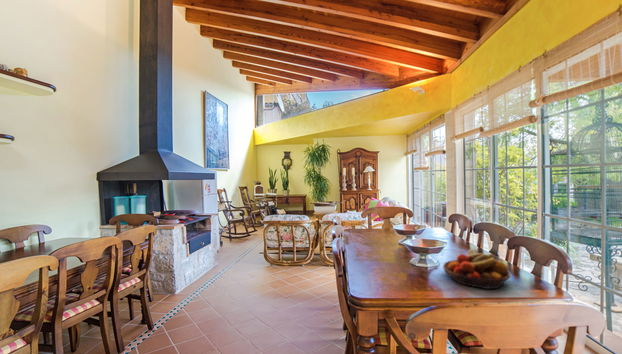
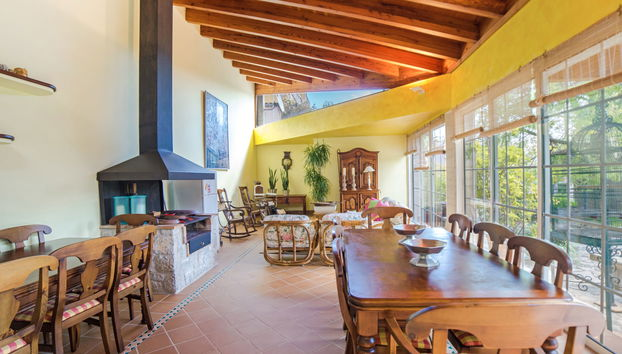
- fruit bowl (474, 266)
